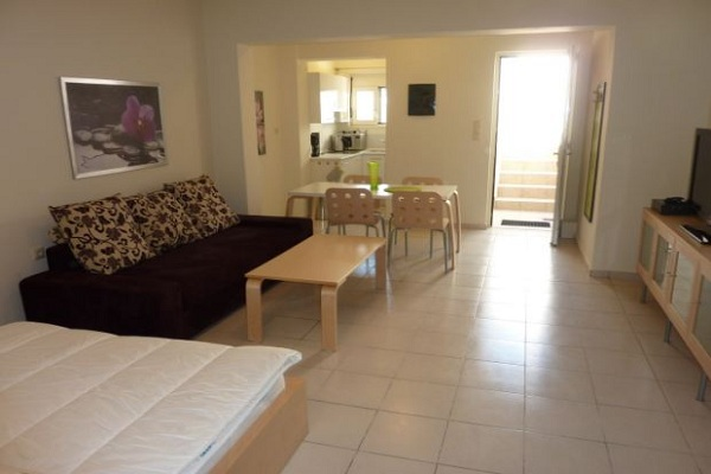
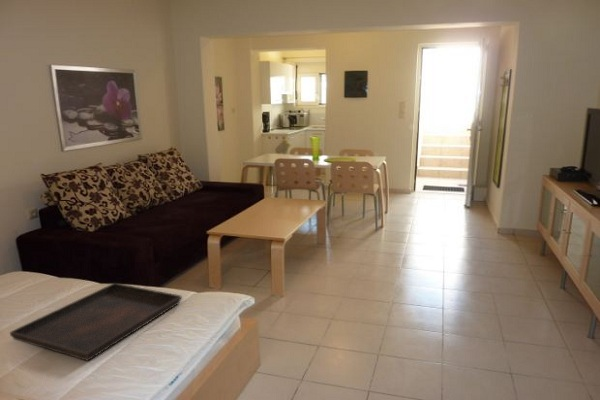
+ serving tray (103, 316)
